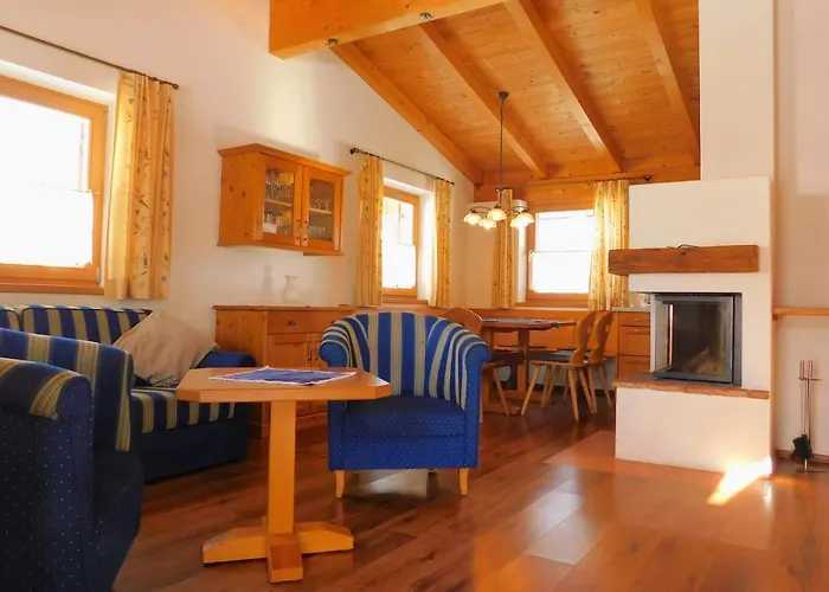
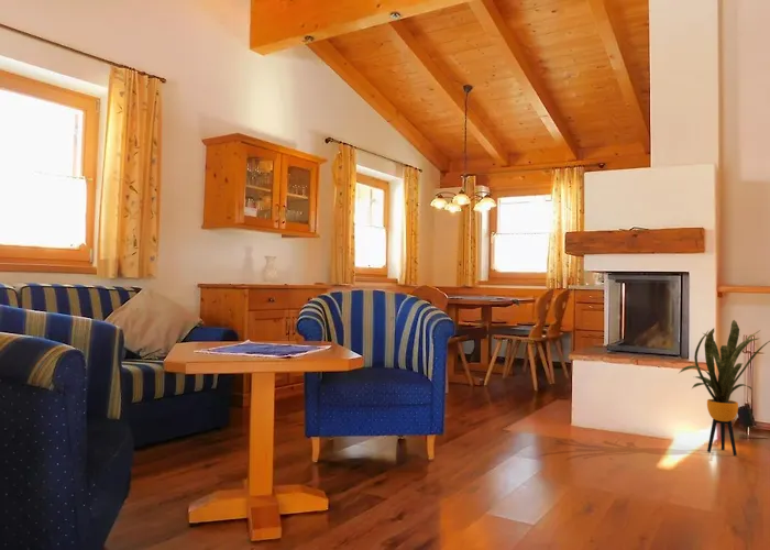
+ house plant (729, 386)
